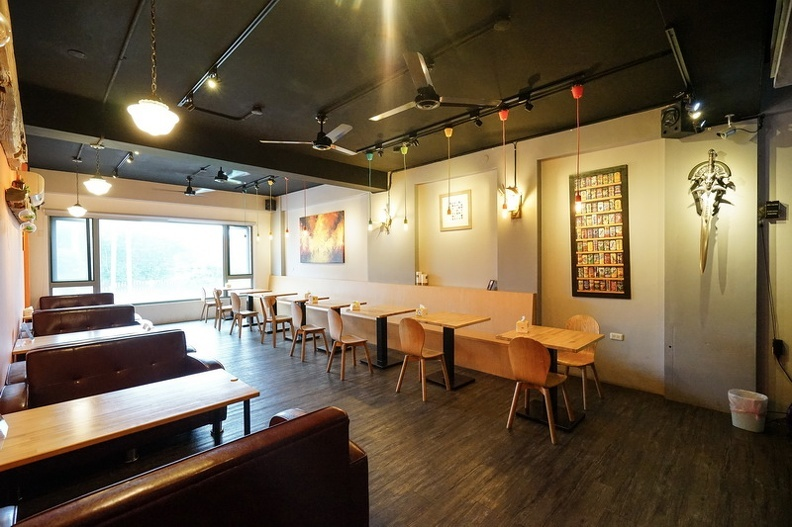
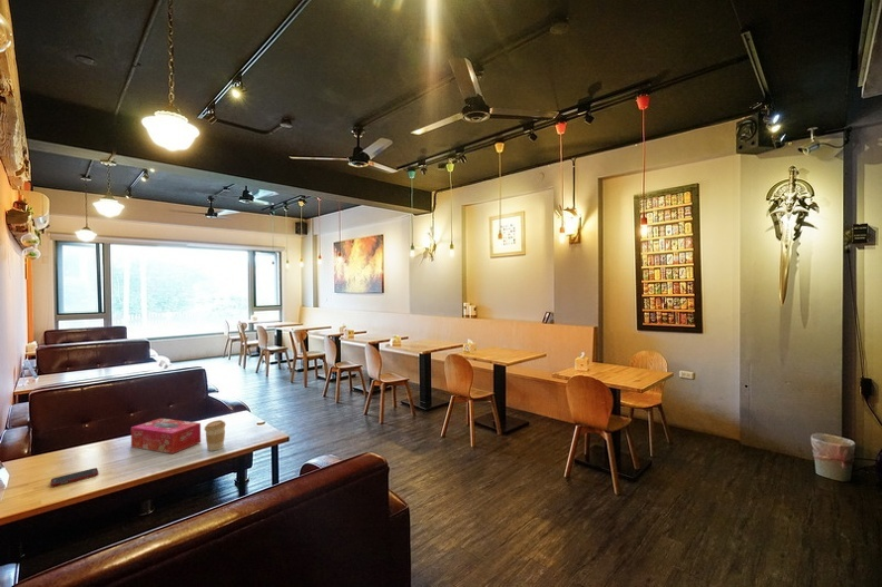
+ tissue box (166, 434)
+ cell phone (75, 477)
+ coffee cup (215, 434)
